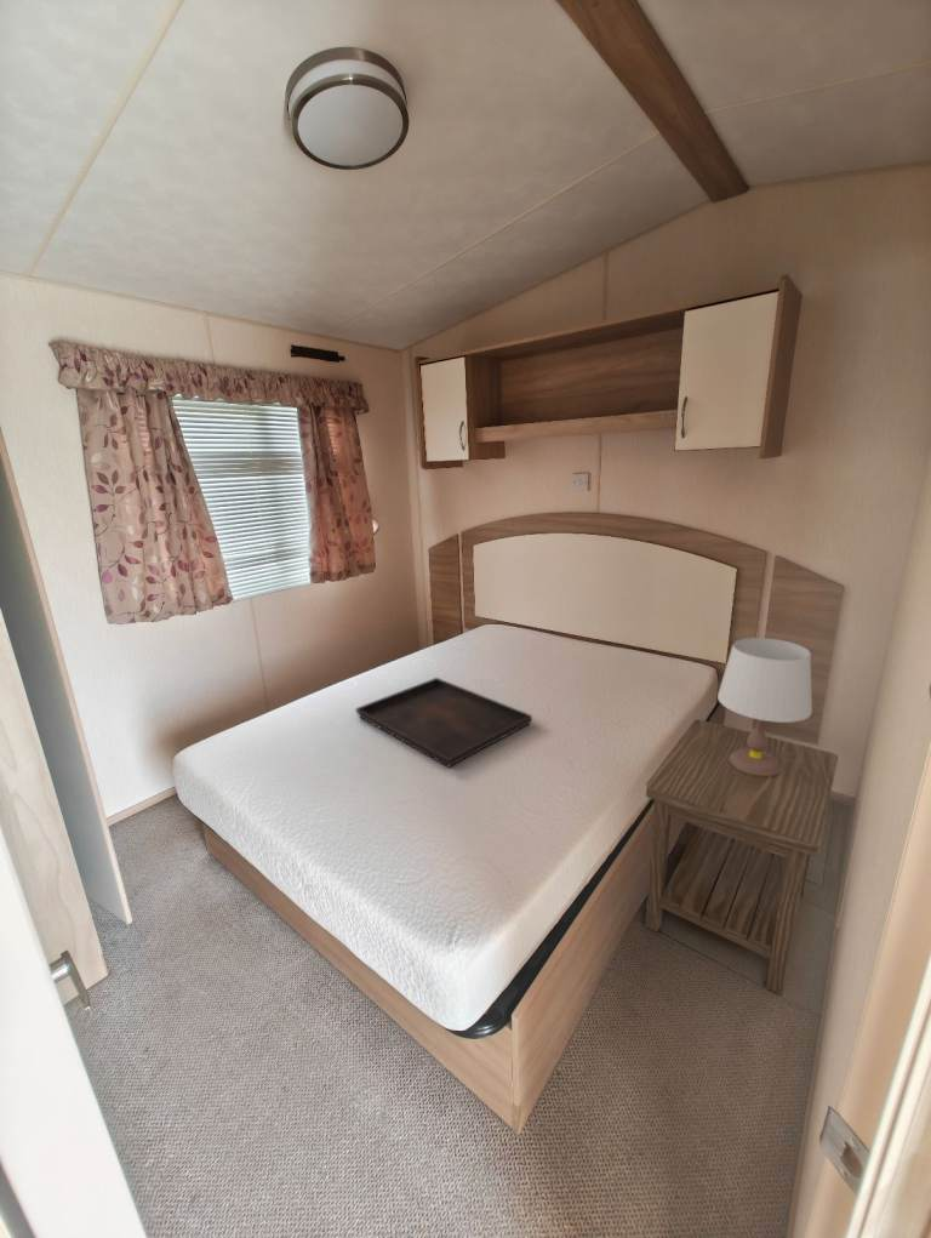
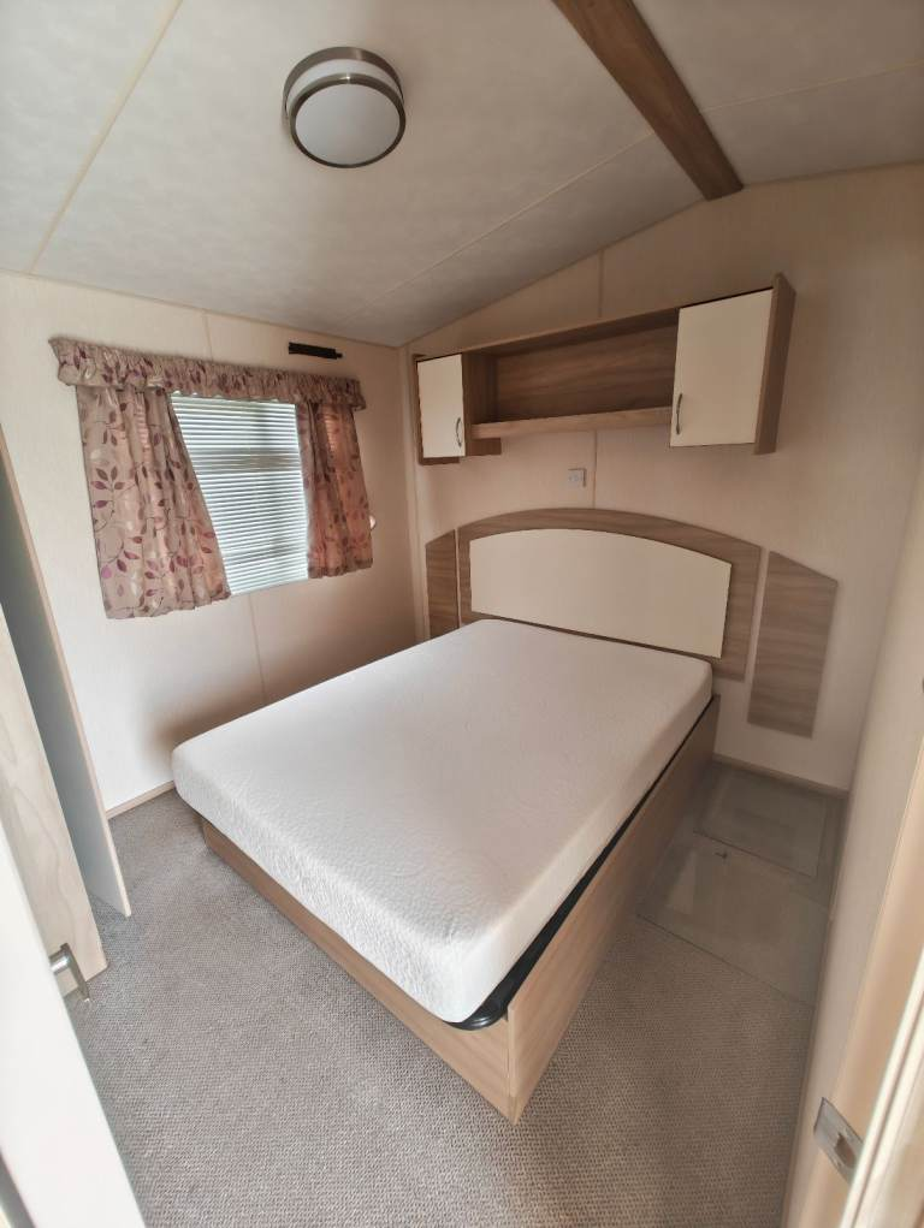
- serving tray (441, 715)
- side table (736, 842)
- table lamp (761, 707)
